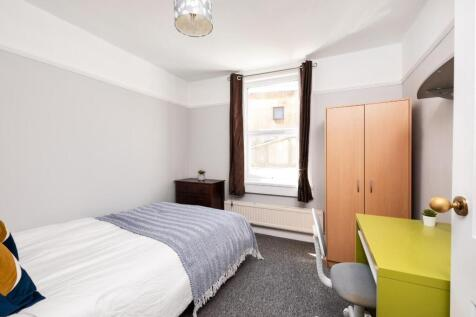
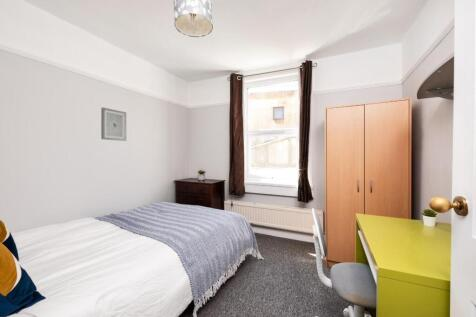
+ wall art (114, 125)
